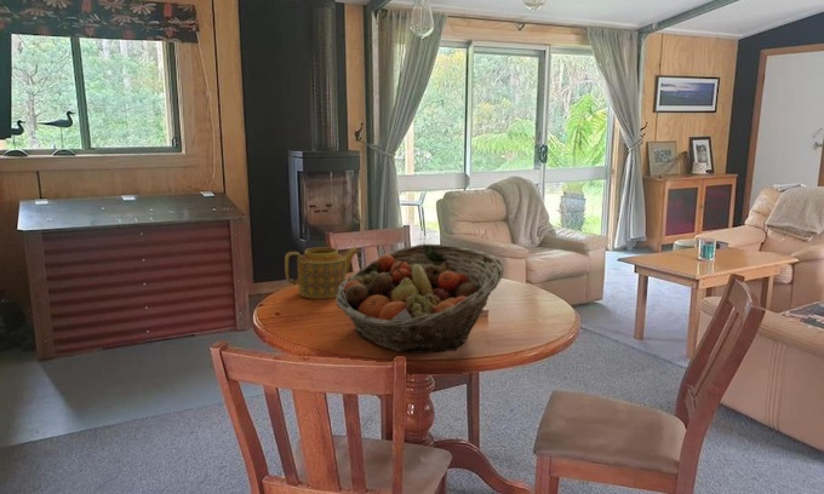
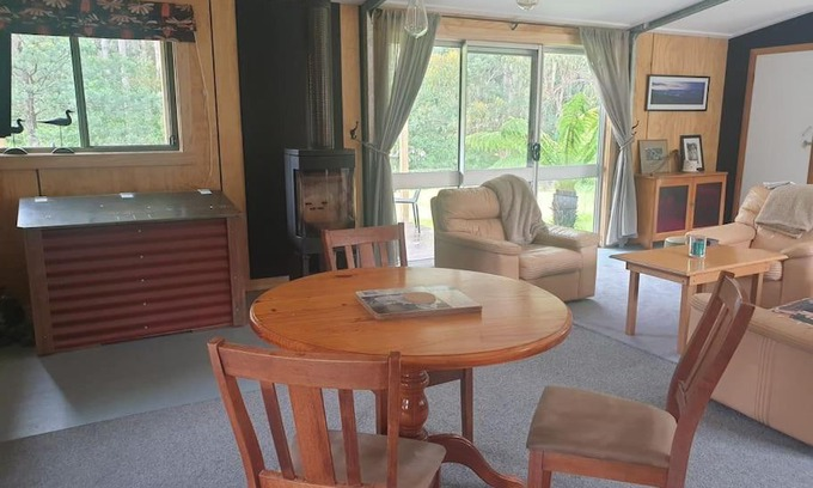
- fruit basket (417, 293)
- teapot (324, 270)
